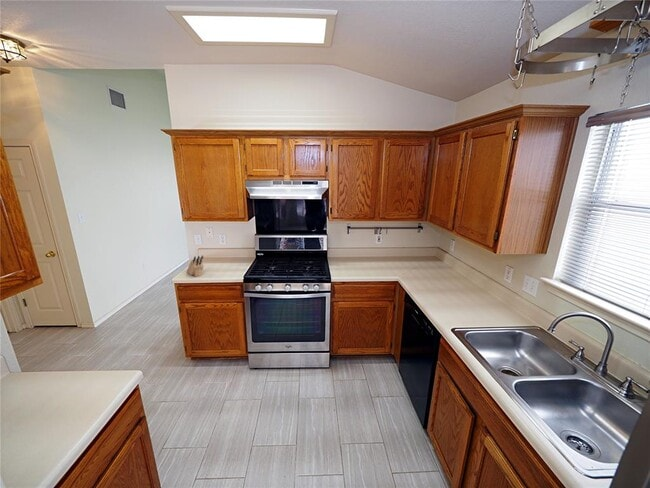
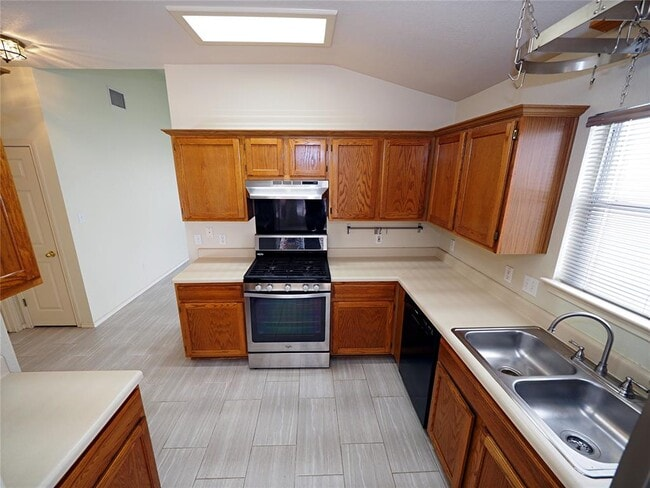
- knife block (195, 263)
